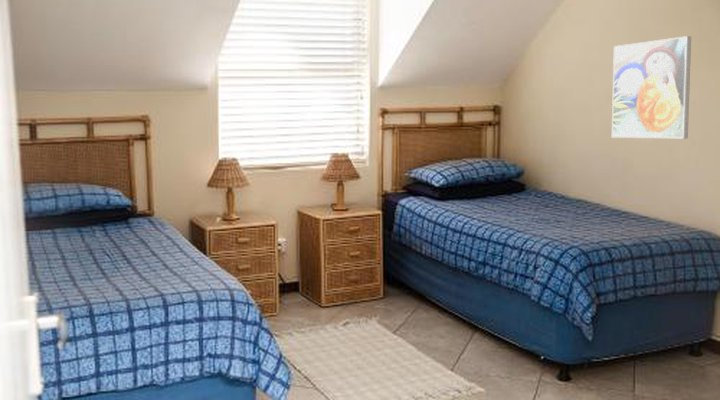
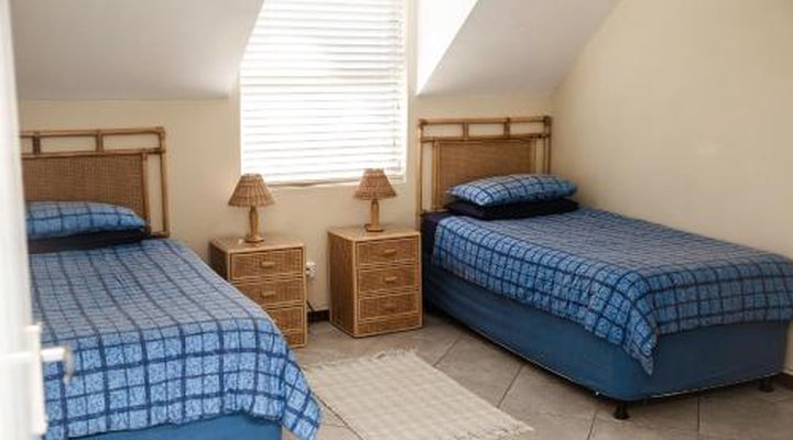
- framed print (648, 90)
